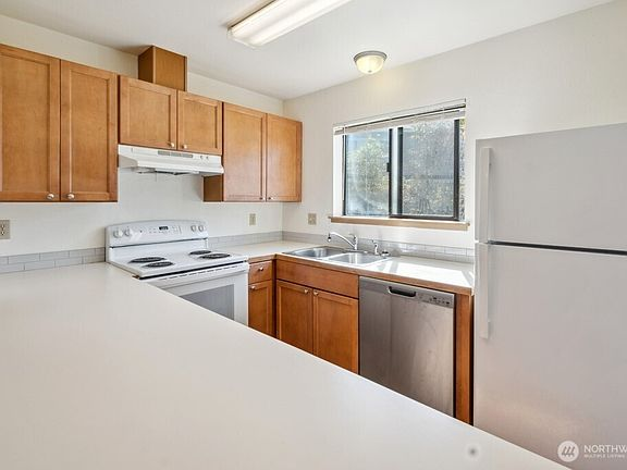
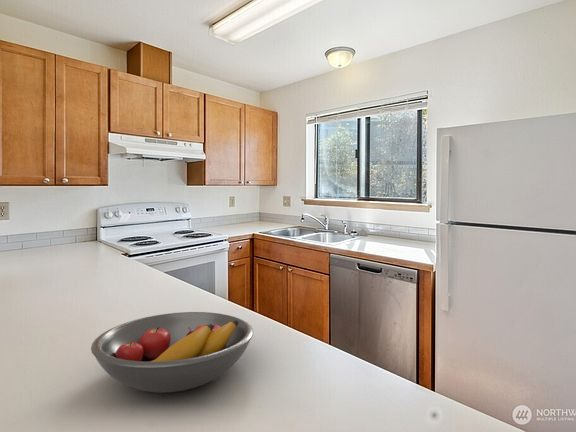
+ fruit bowl (177, 348)
